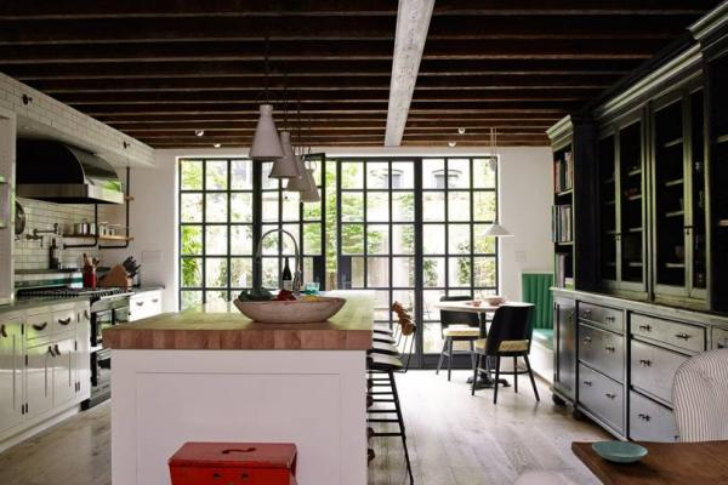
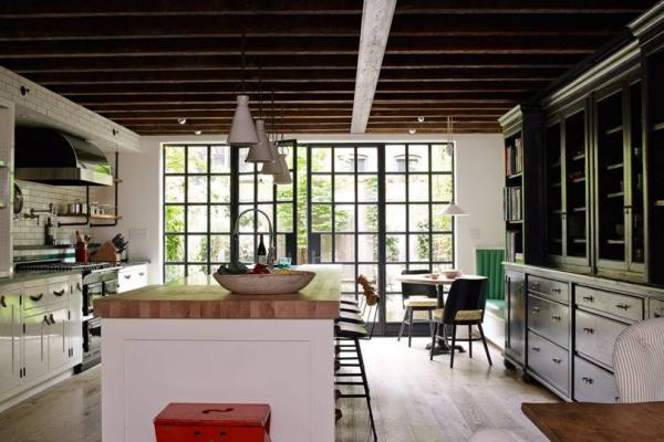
- saucer (619, 452)
